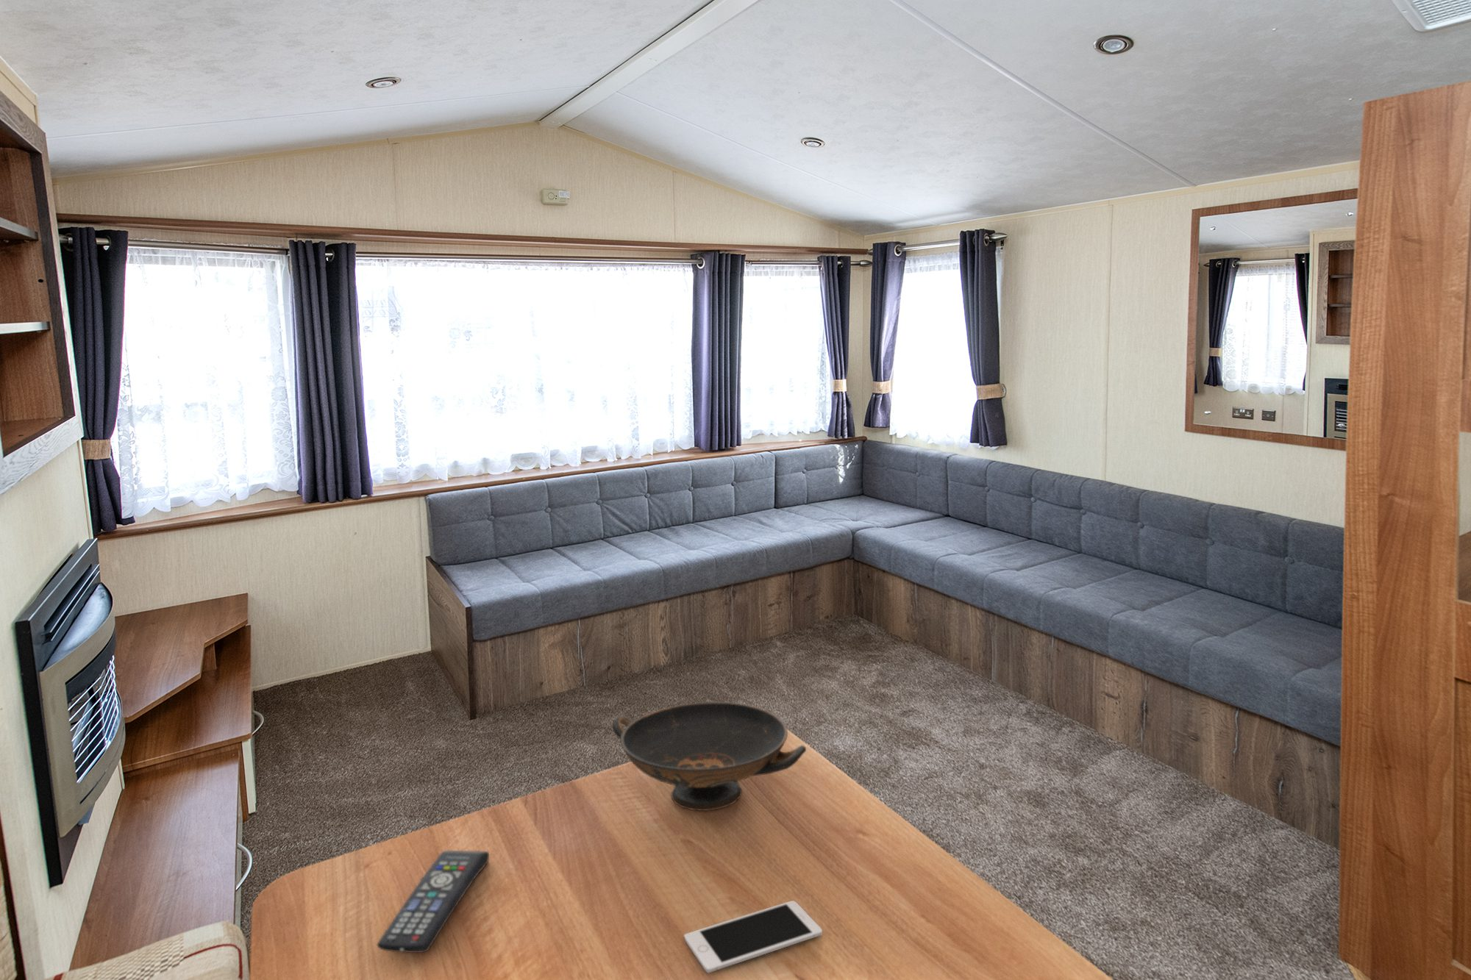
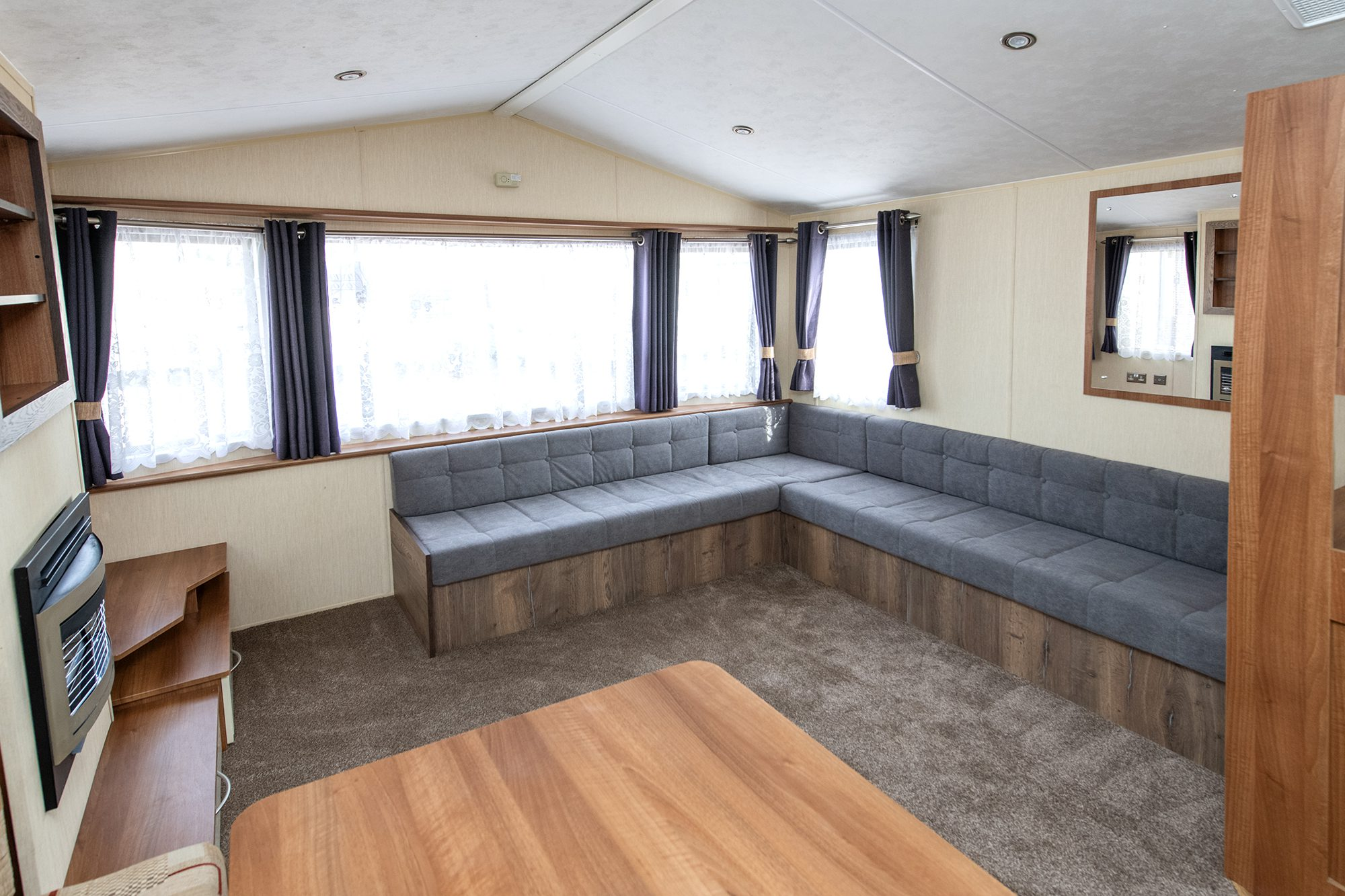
- decorative bowl (705, 762)
- cell phone (754, 934)
- remote control (439, 895)
